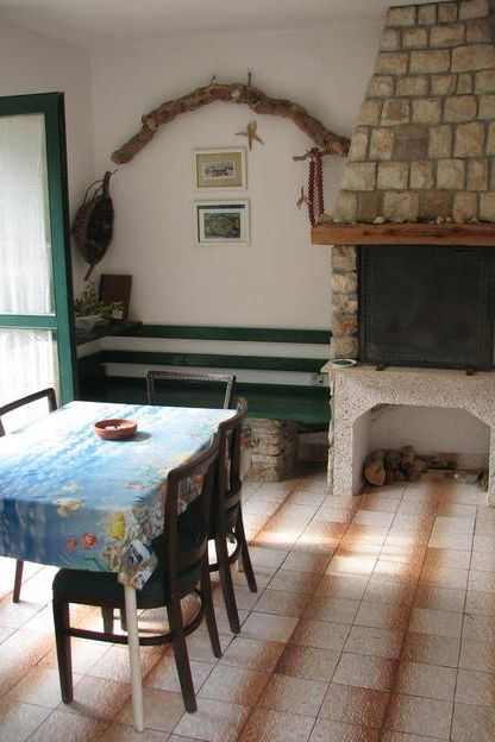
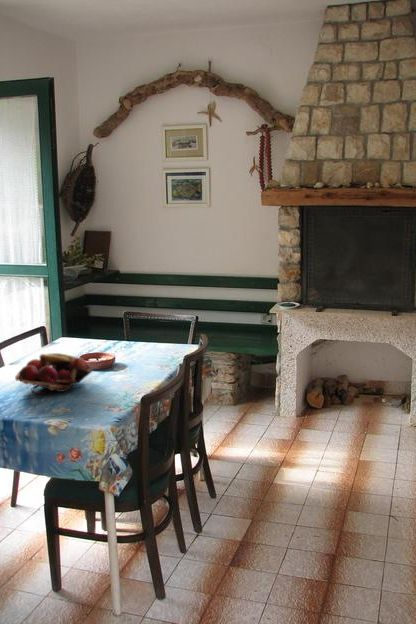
+ fruit basket (53, 370)
